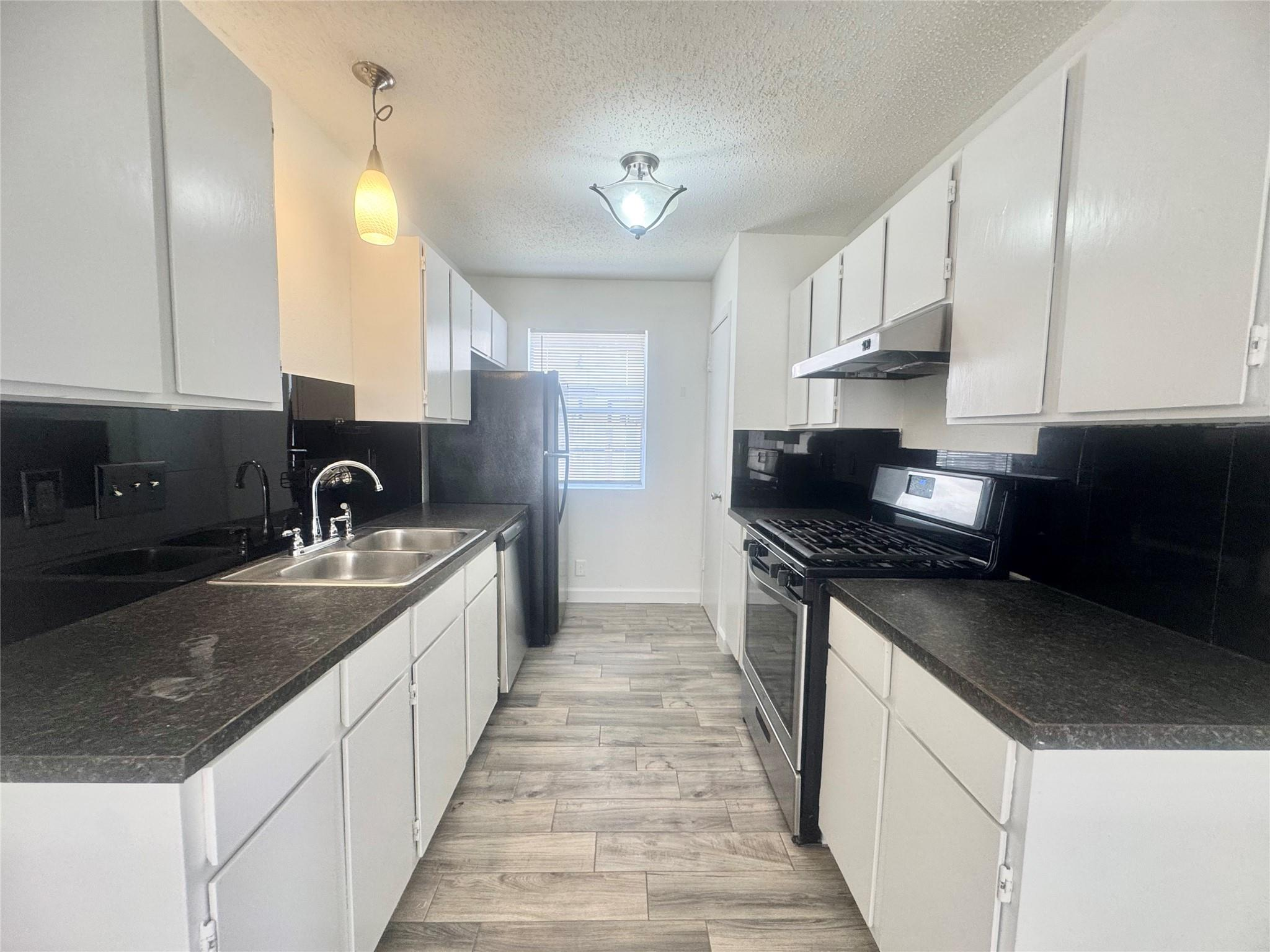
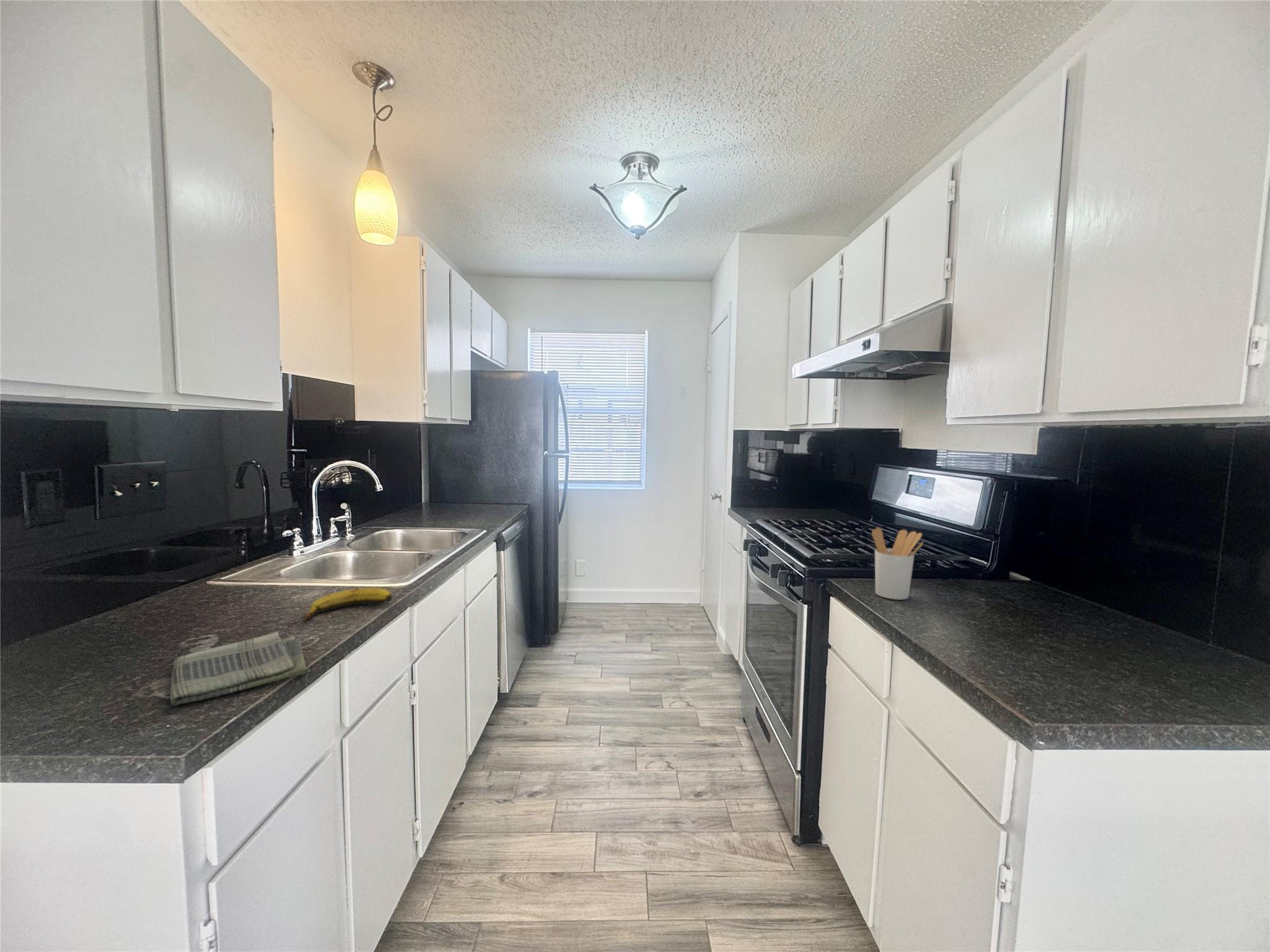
+ banana (345, 601)
+ dish towel (241, 663)
+ utensil holder (898, 562)
